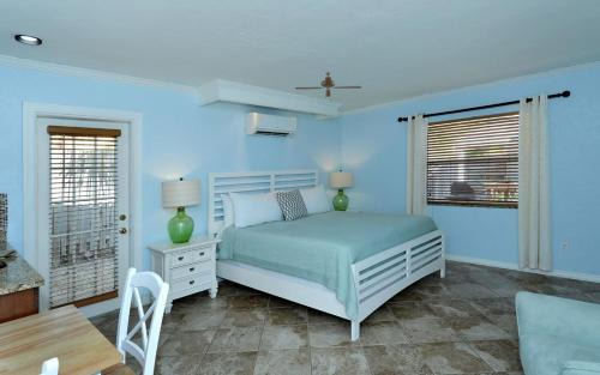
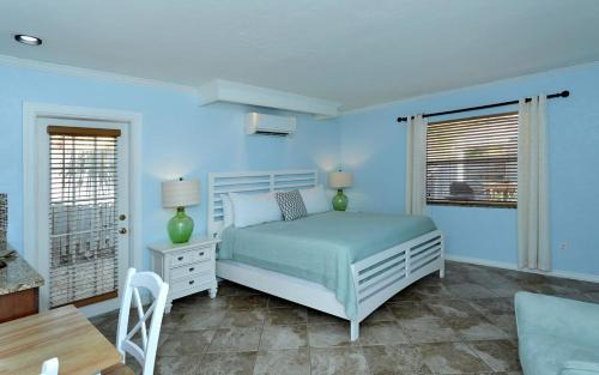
- ceiling fan (328, 87)
